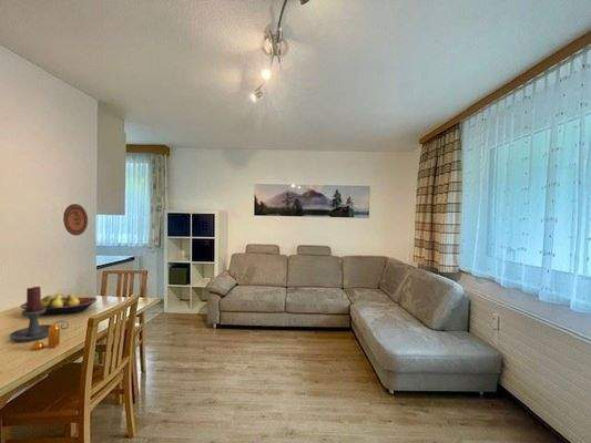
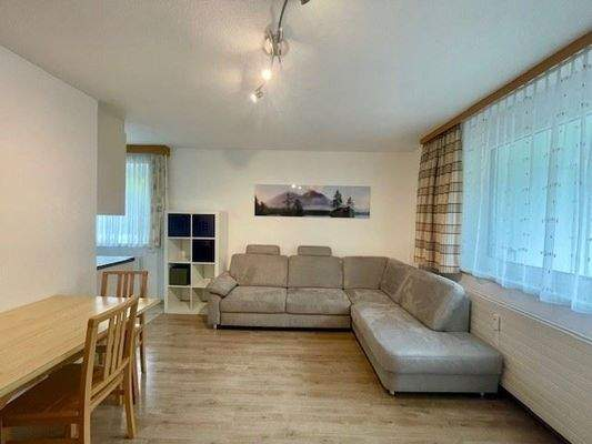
- candle holder (40, 310)
- decorative plate (75, 219)
- pepper shaker (48, 336)
- fruit bowl (60, 302)
